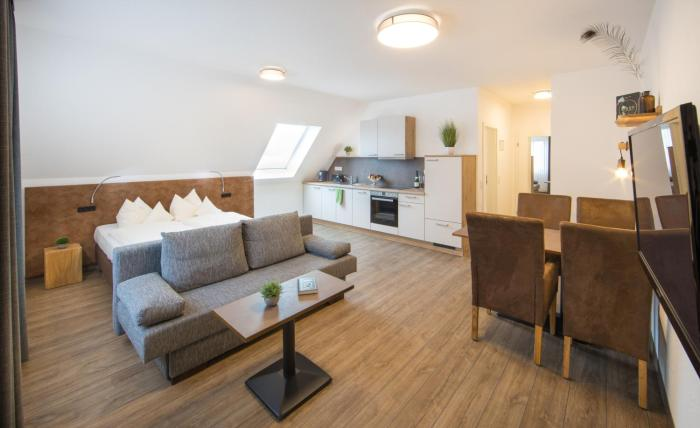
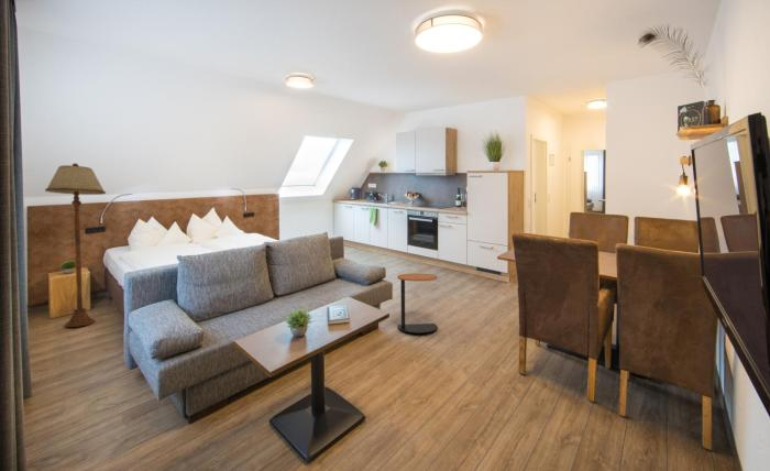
+ side table (404, 302)
+ floor lamp (78, 243)
